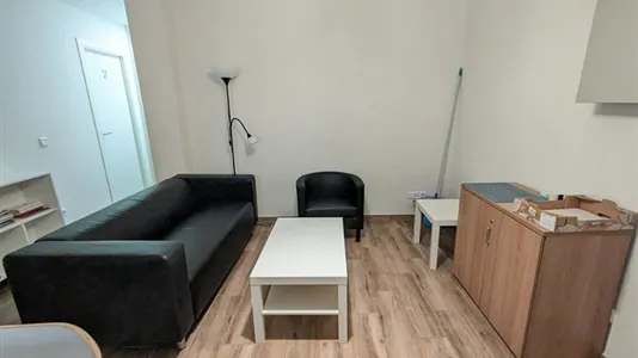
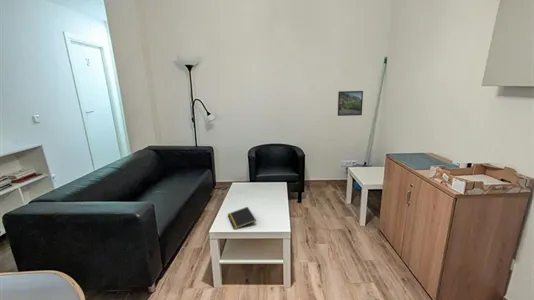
+ notepad (241, 217)
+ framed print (350, 103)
